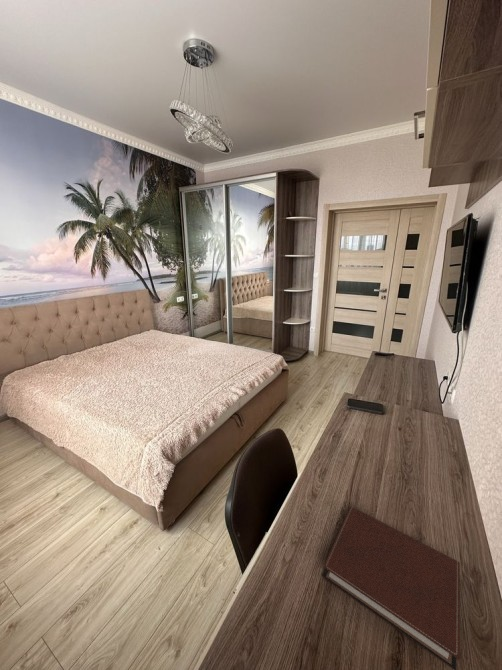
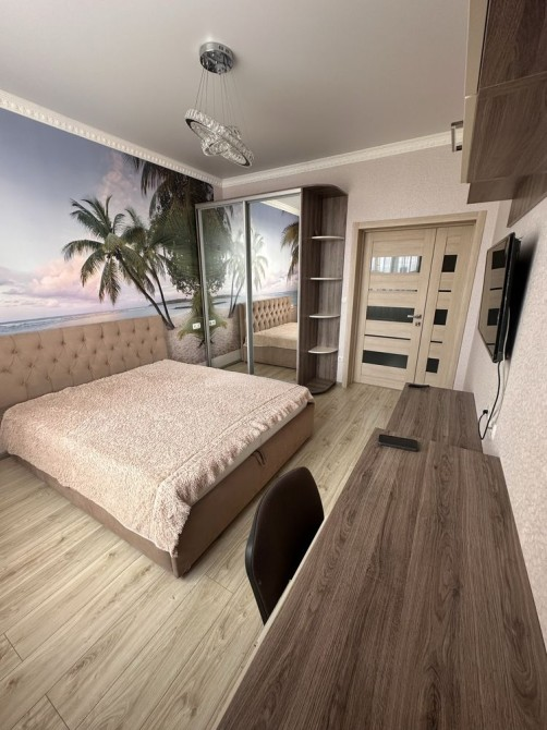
- notebook (391, 568)
